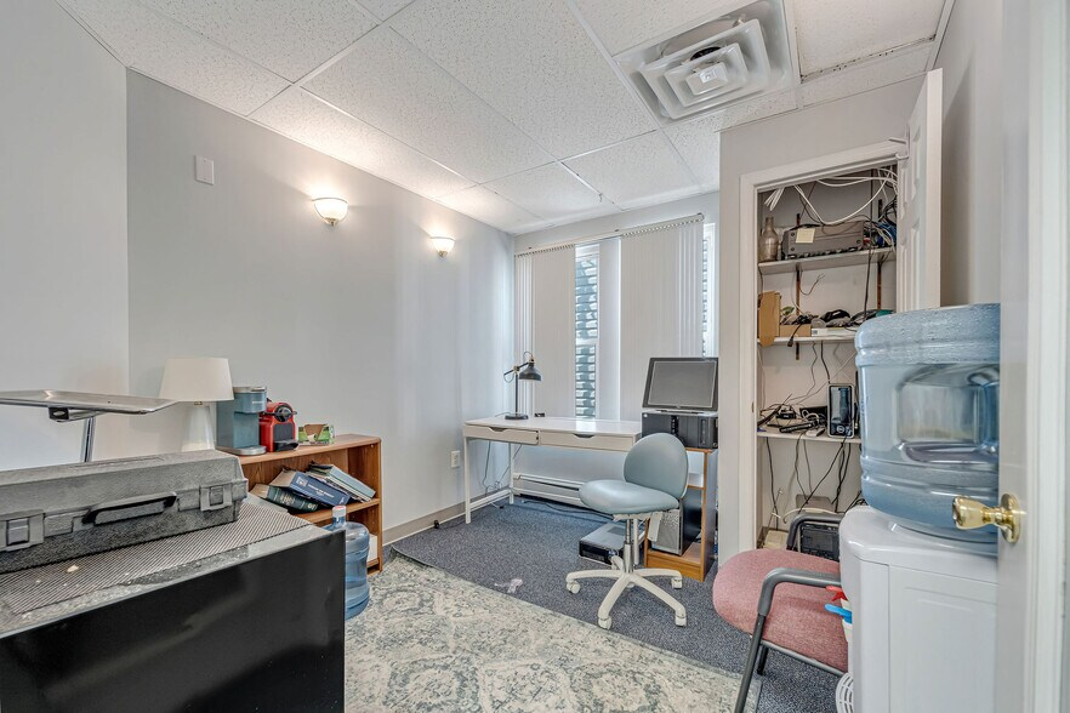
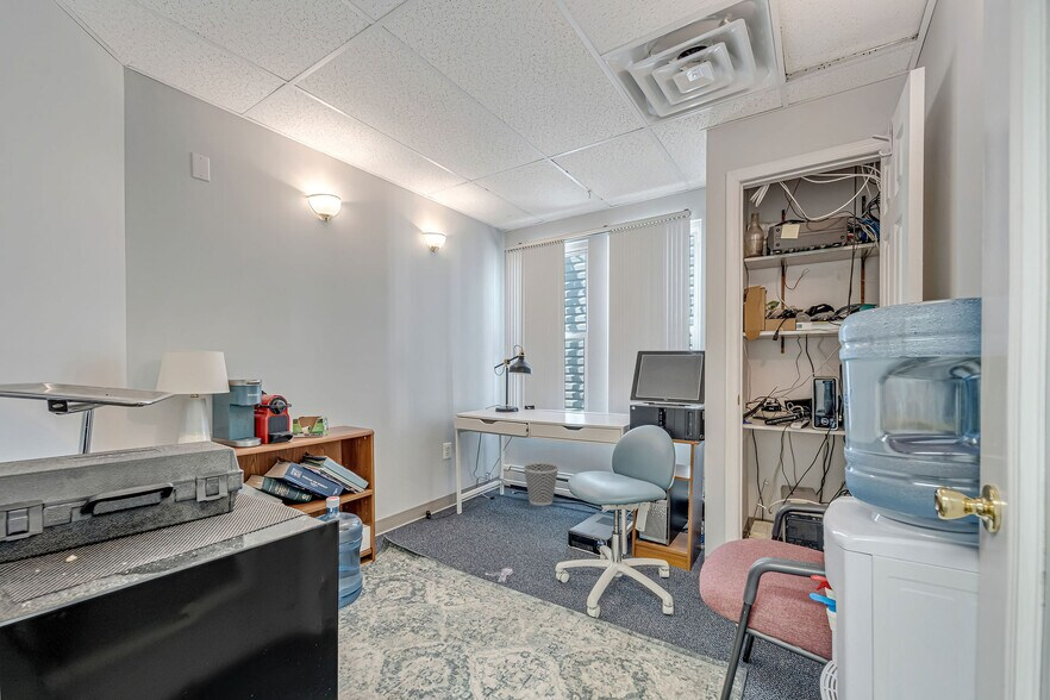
+ wastebasket (540, 483)
